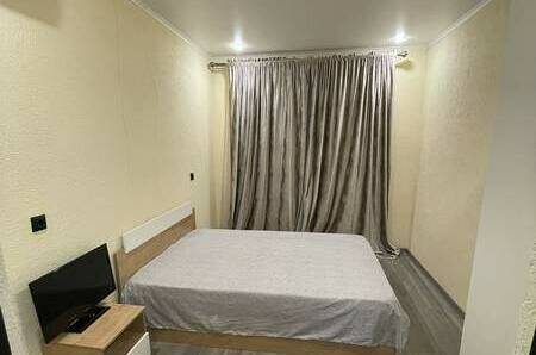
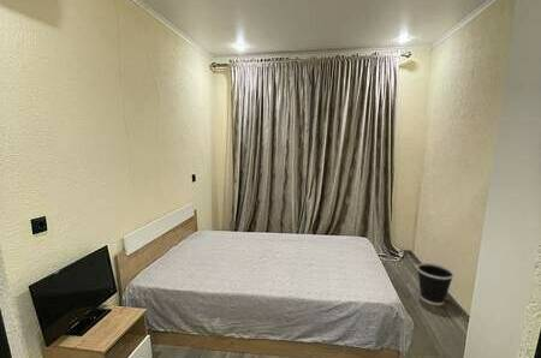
+ wastebasket (433, 285)
